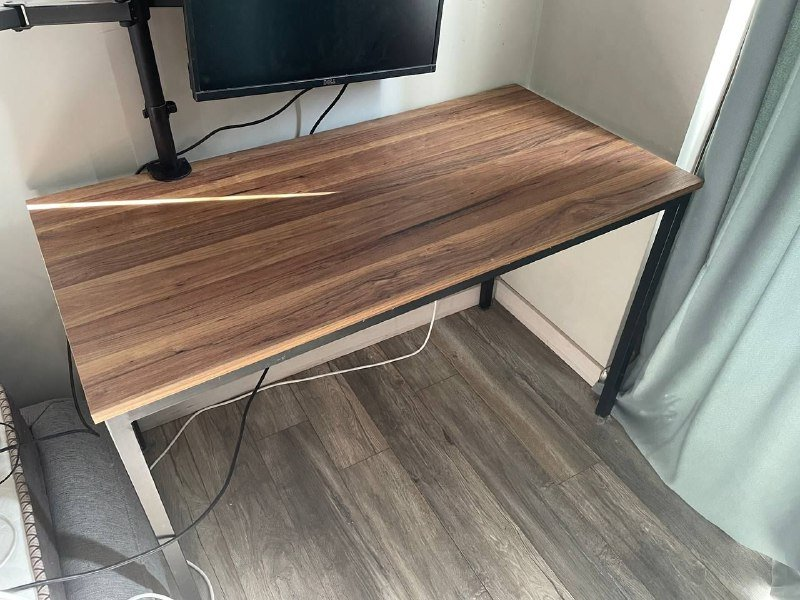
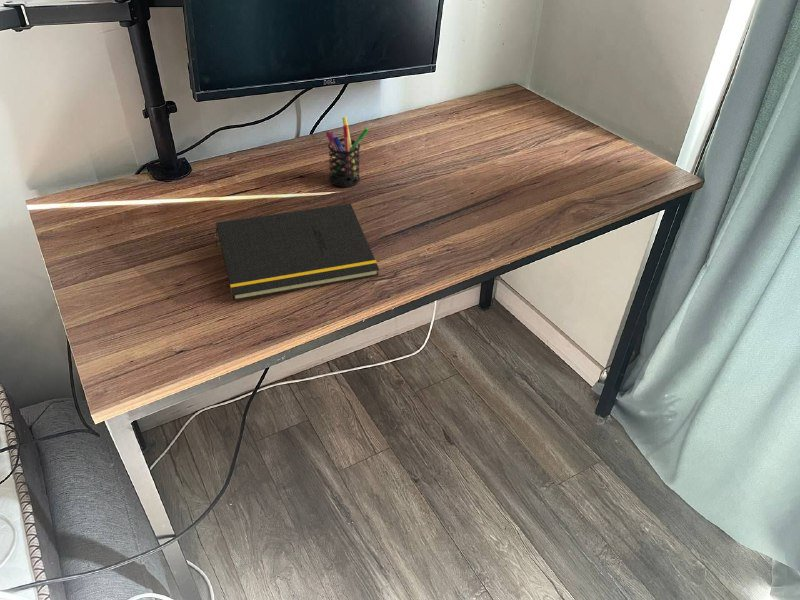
+ pen holder (348, 150)
+ notepad (296, 248)
